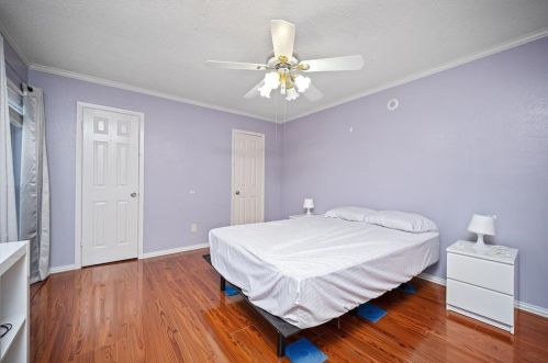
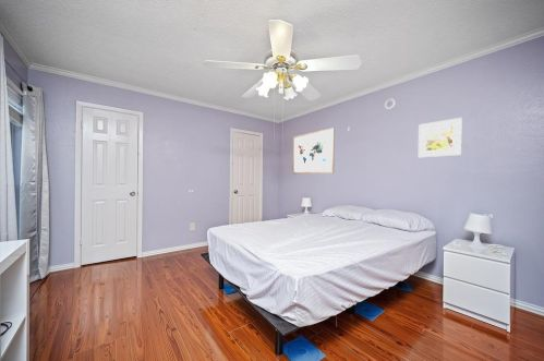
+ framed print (438, 139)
+ wall art (311, 153)
